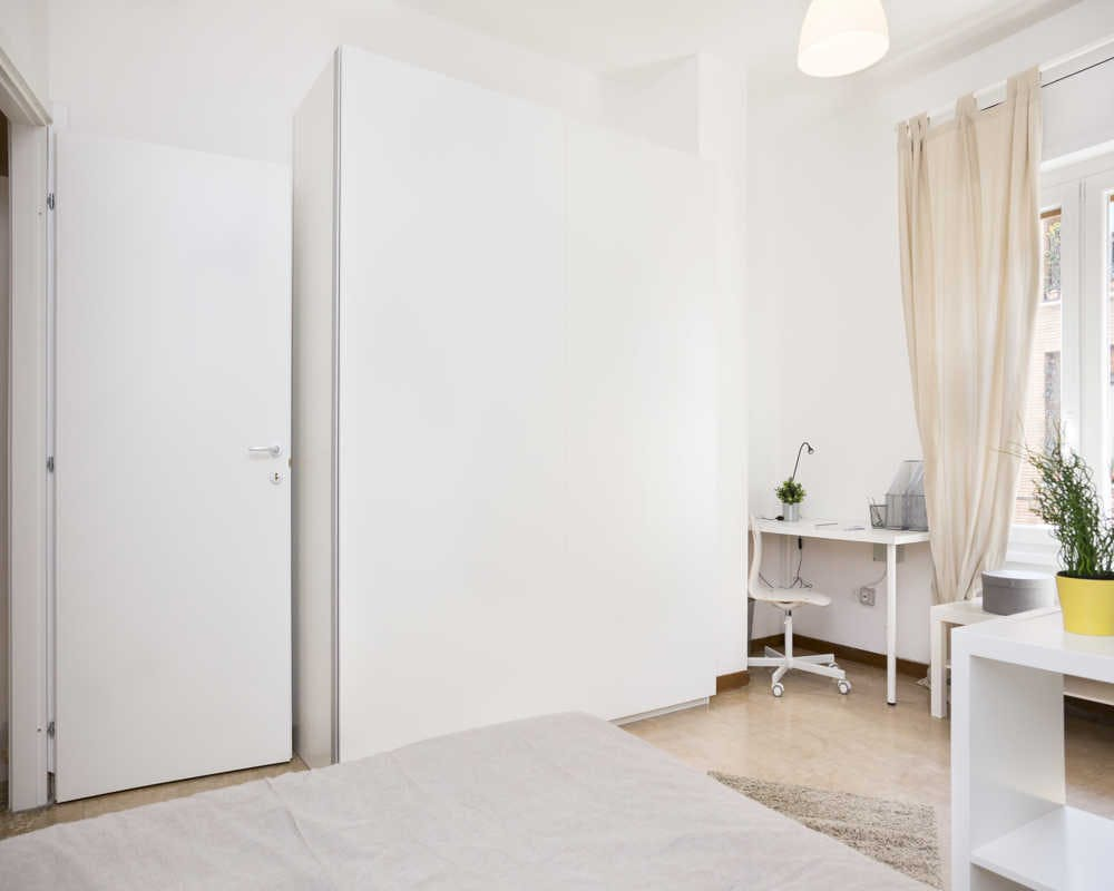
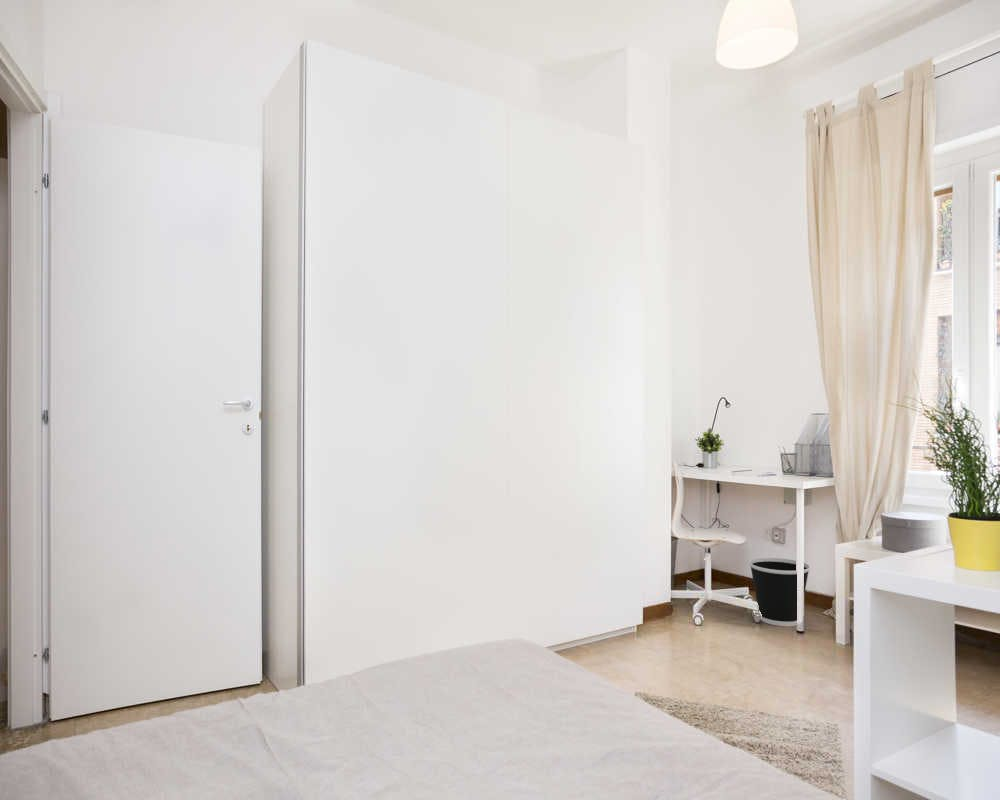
+ wastebasket (779, 592)
